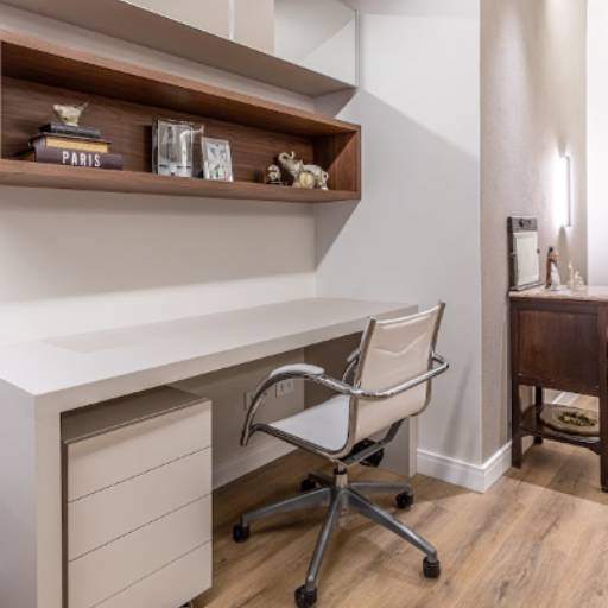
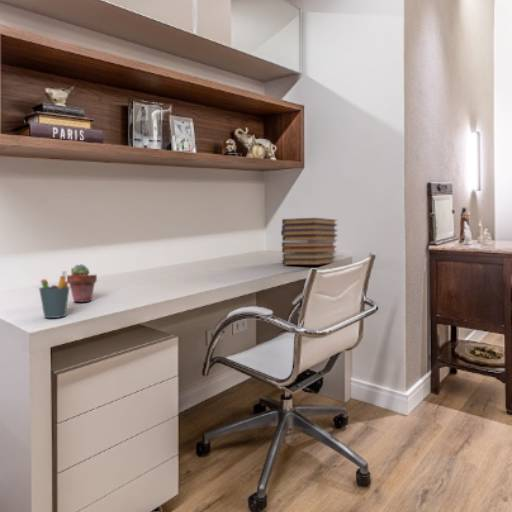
+ potted succulent (82, 282)
+ pen holder (55, 294)
+ book stack (310, 241)
